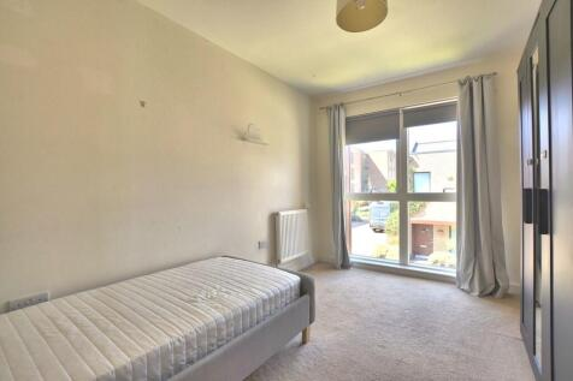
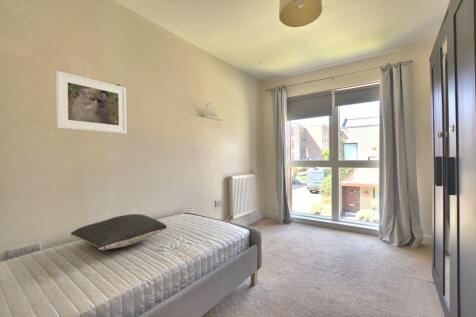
+ pillow (120, 230)
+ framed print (95, 105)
